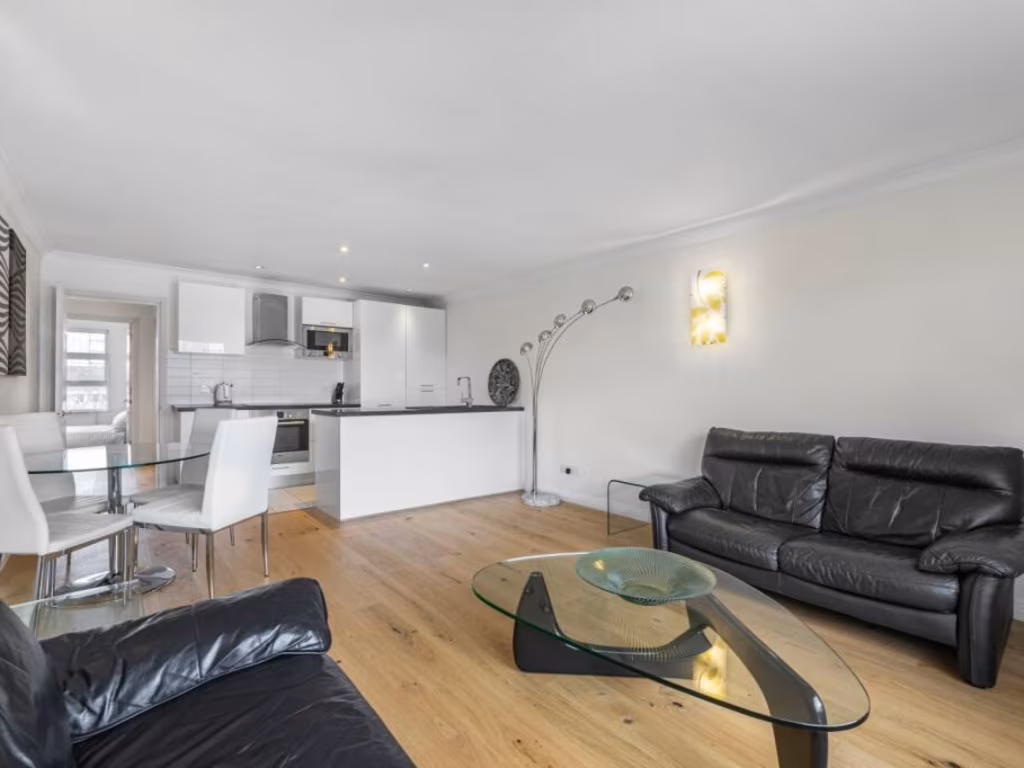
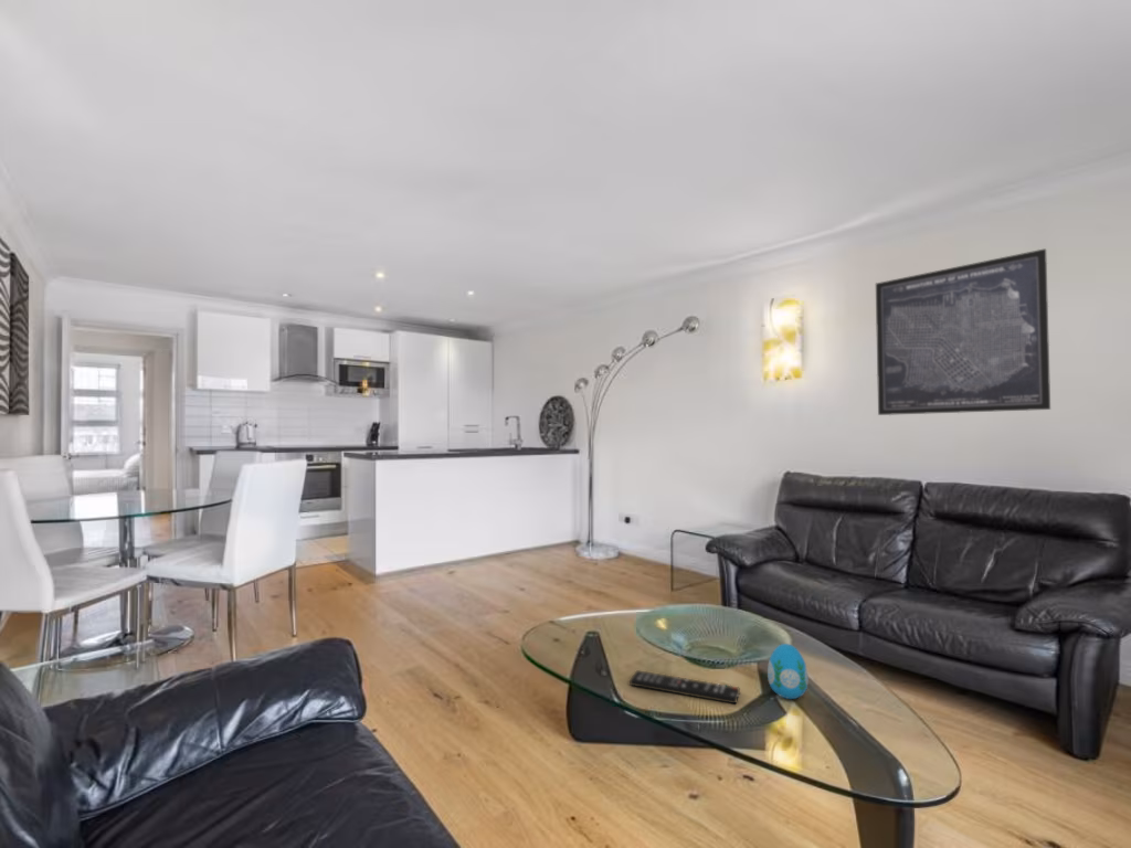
+ wall art (953, 340)
+ remote control (684, 685)
+ decorative egg (788, 670)
